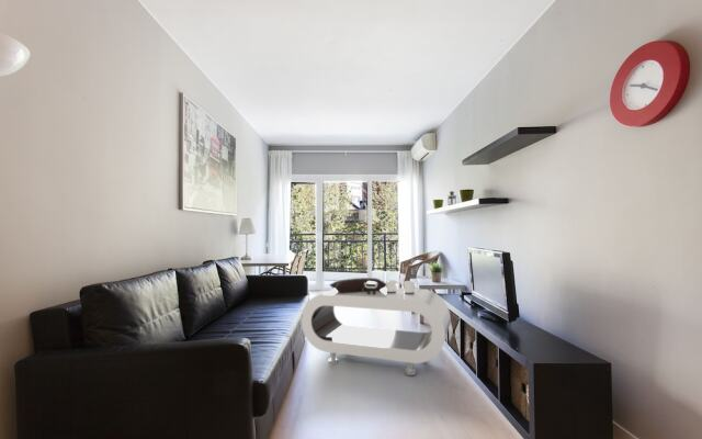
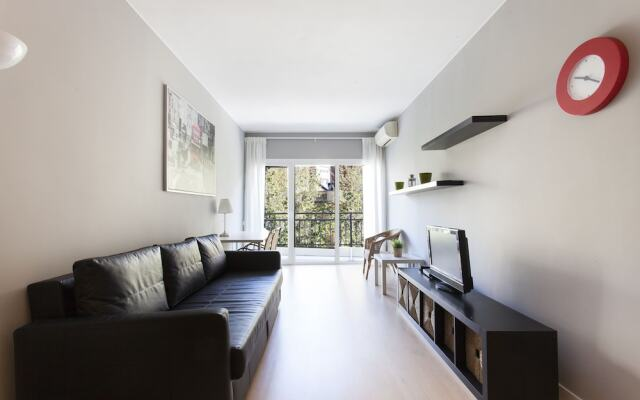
- coffee table (376, 328)
